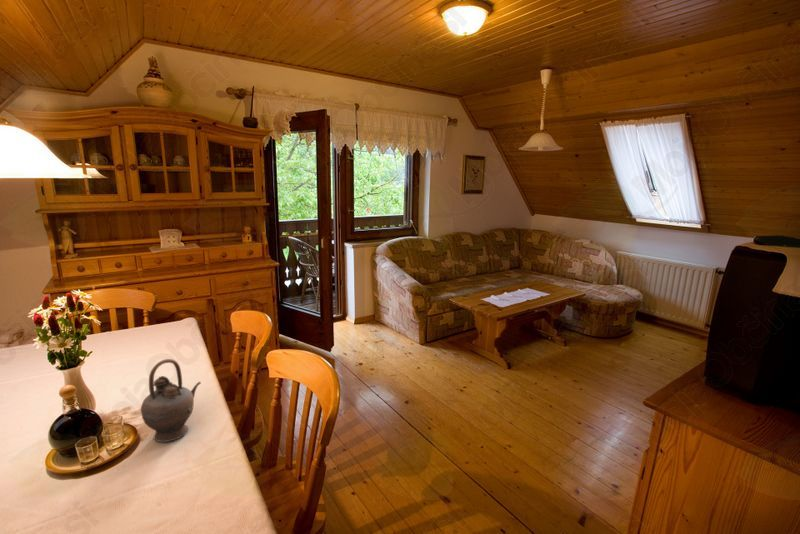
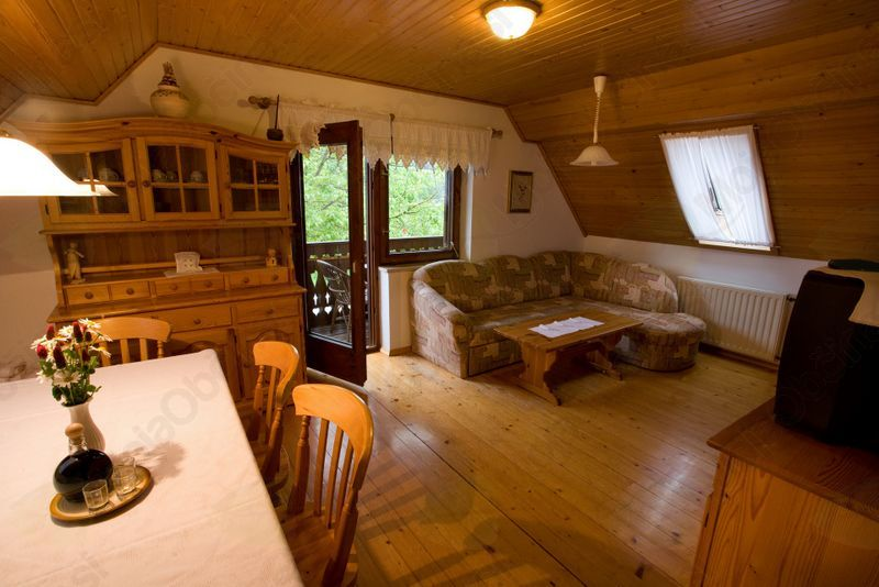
- teapot (173, 396)
